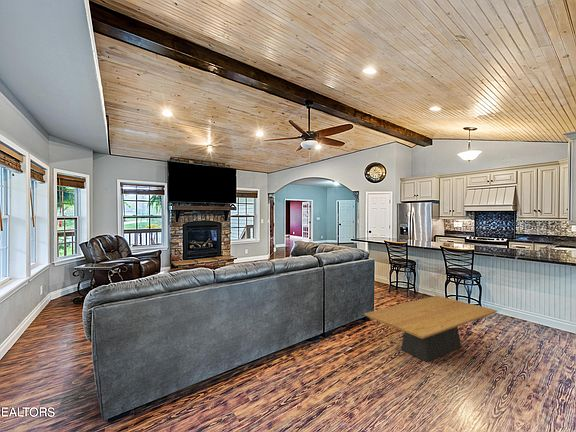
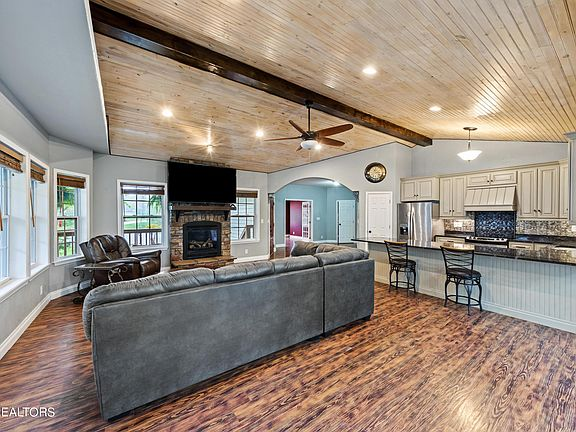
- coffee table (431, 330)
